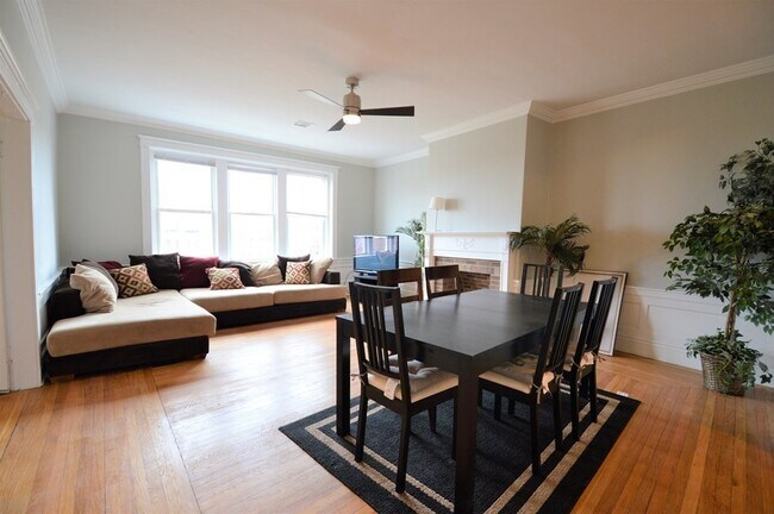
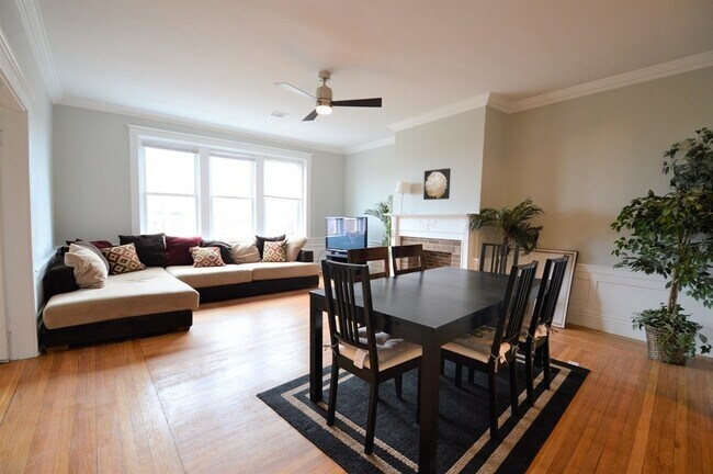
+ wall art (437, 184)
